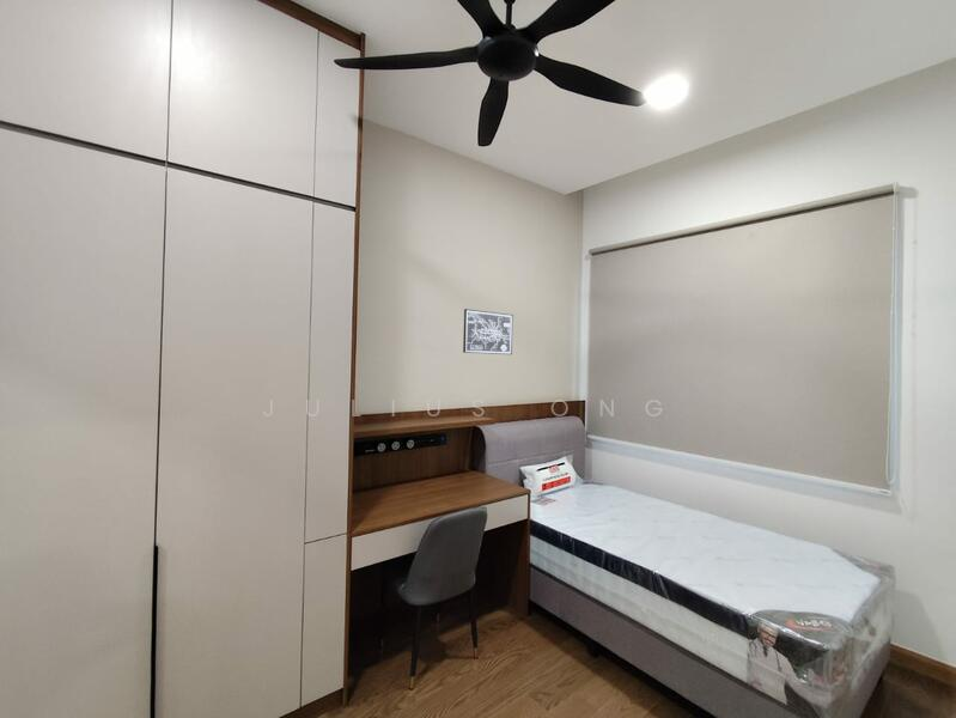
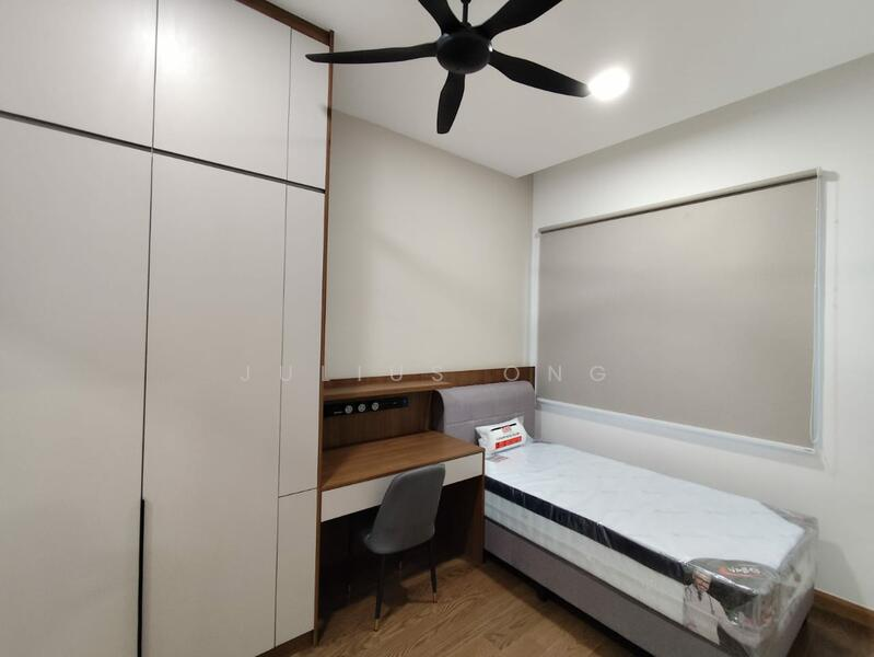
- wall art (488, 333)
